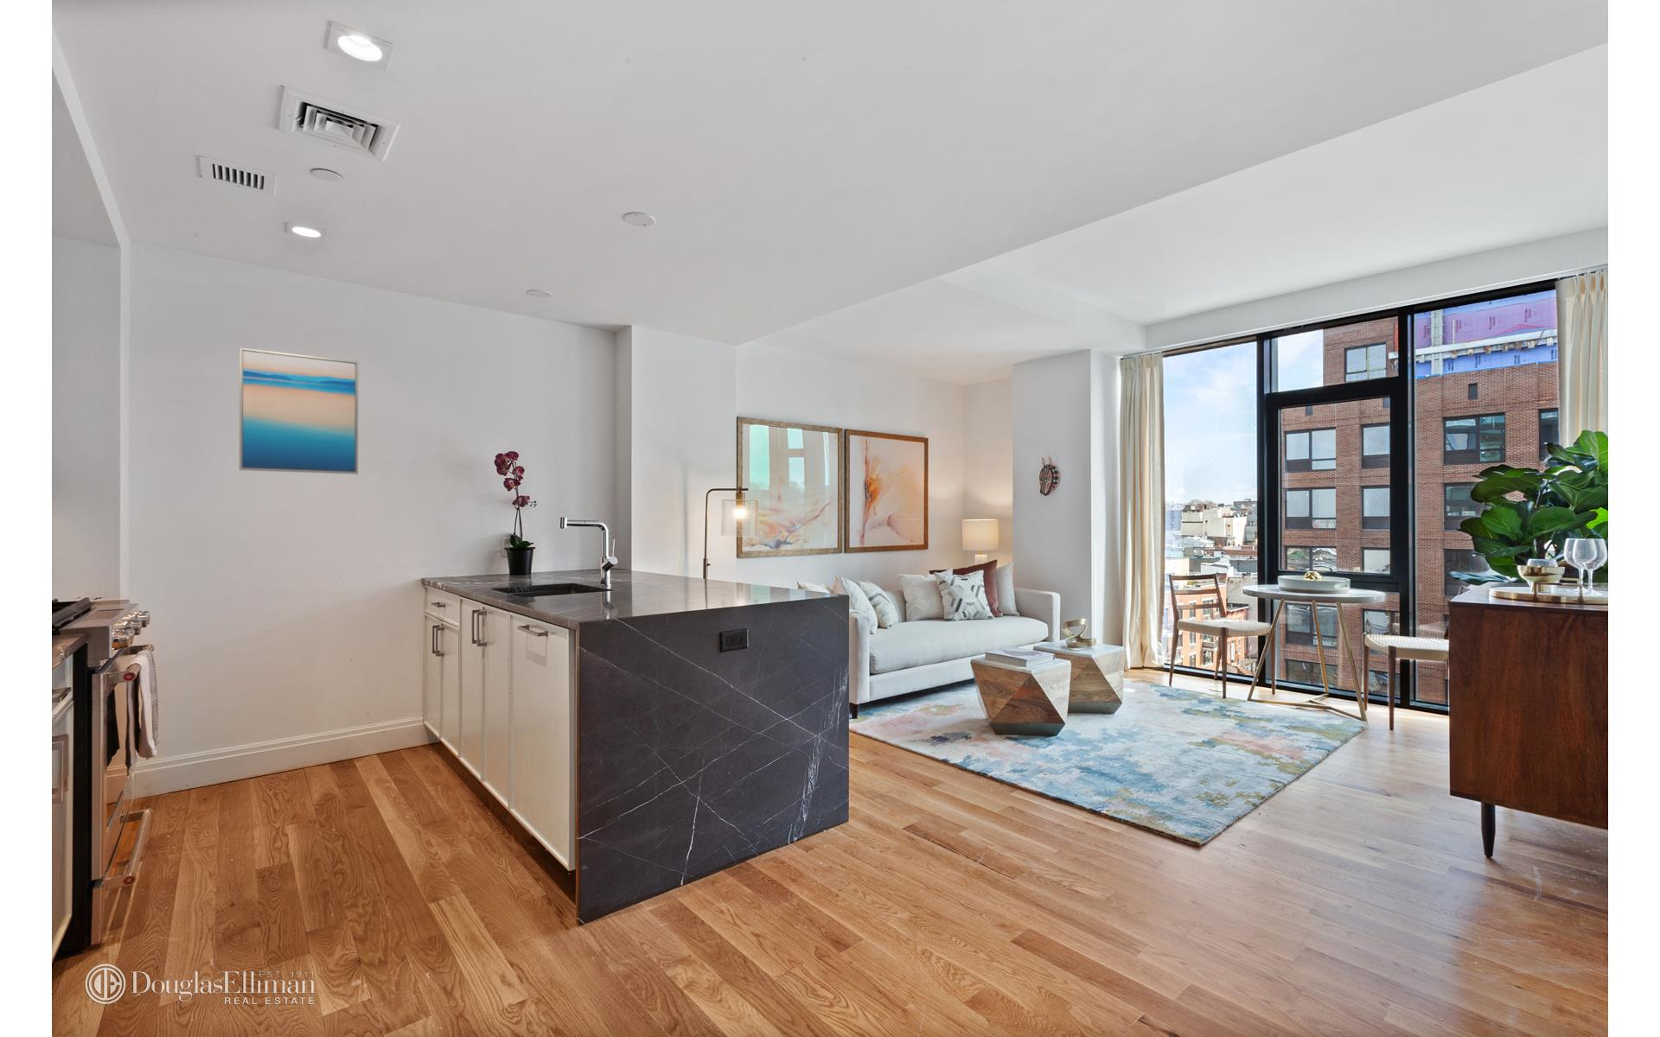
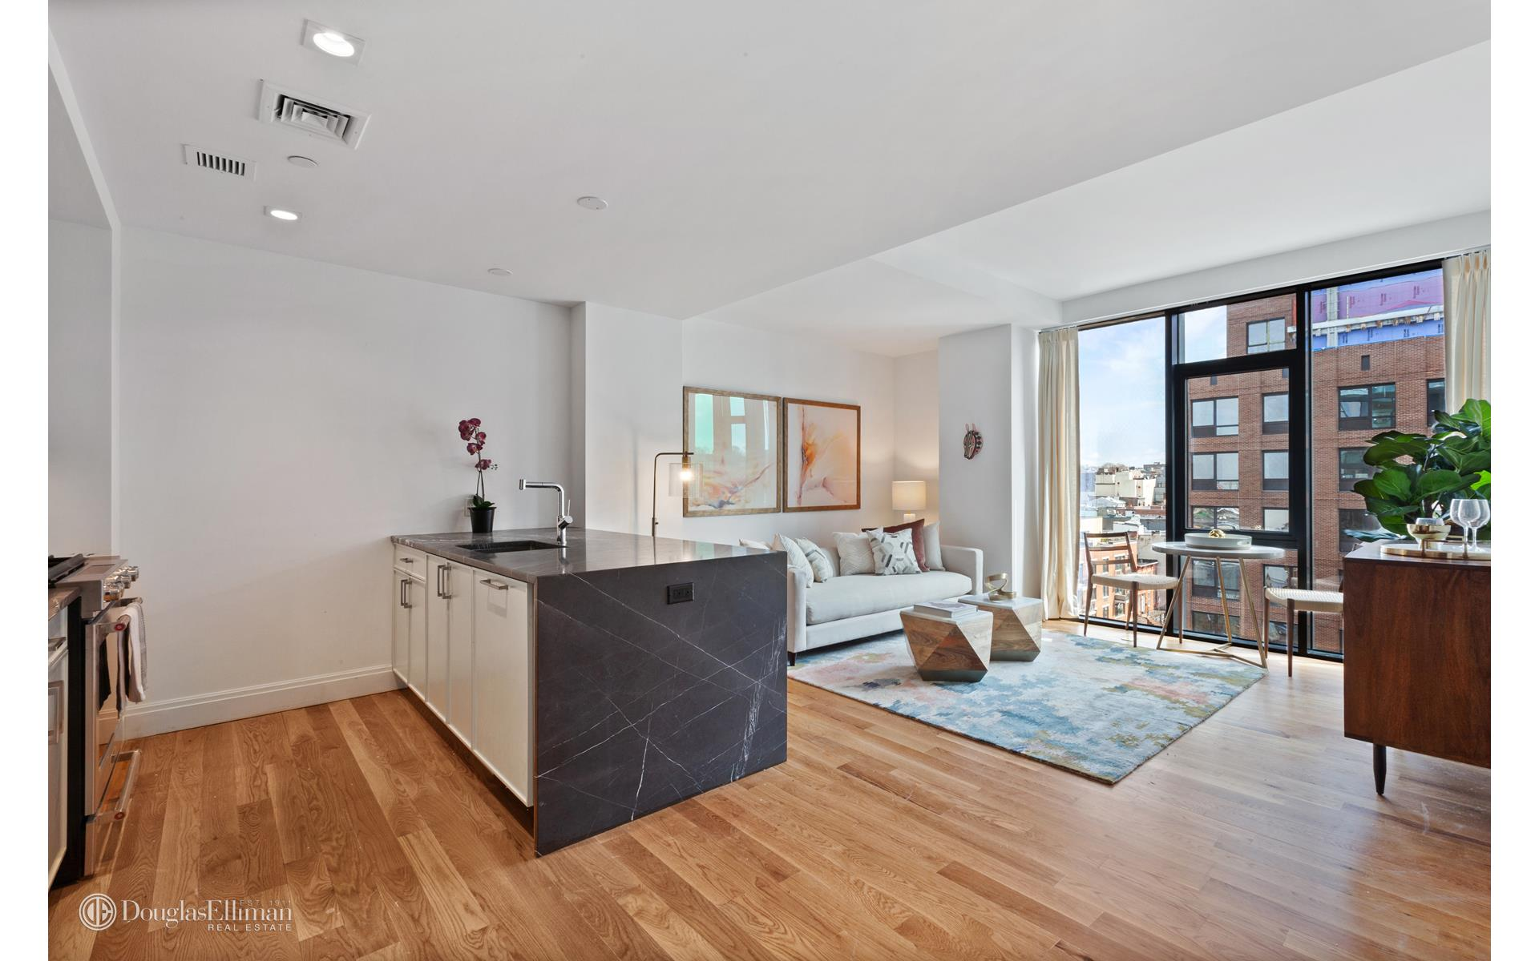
- wall art (301, 413)
